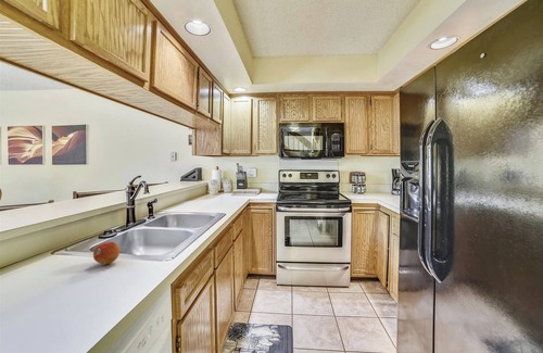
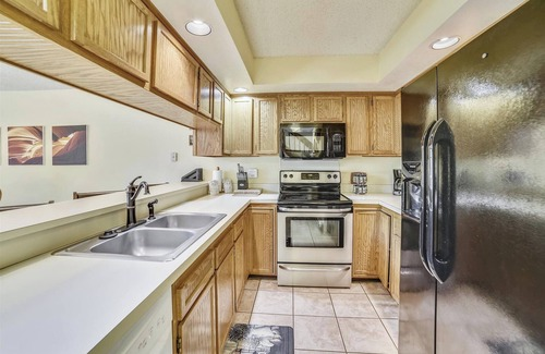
- fruit (106, 253)
